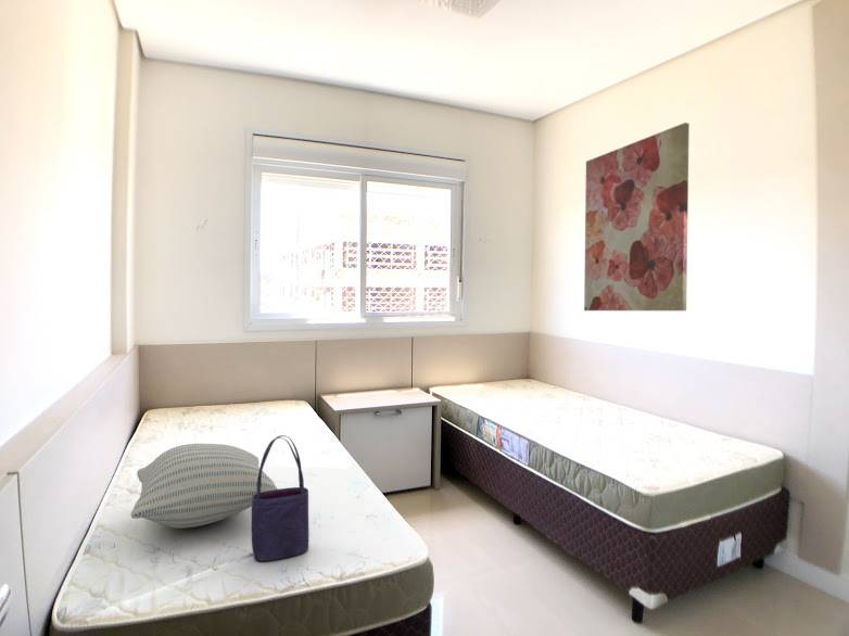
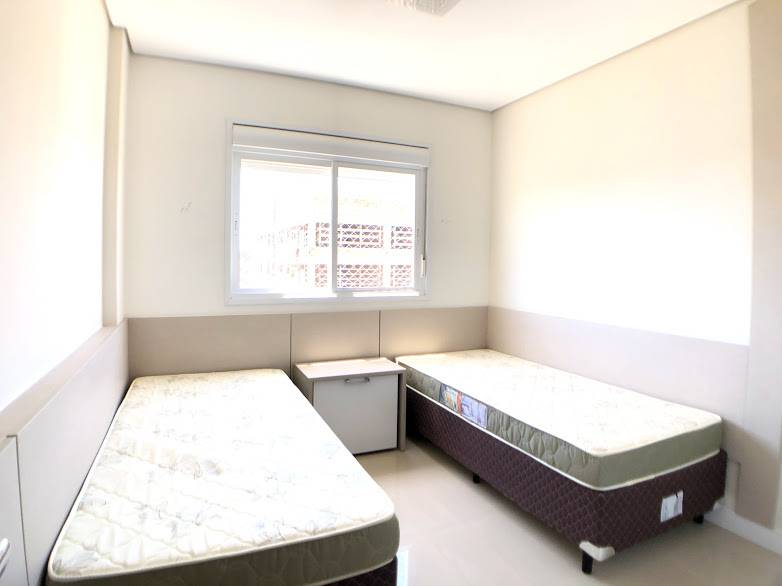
- pillow (204, 482)
- wall art (630, 227)
- tote bag (280, 495)
